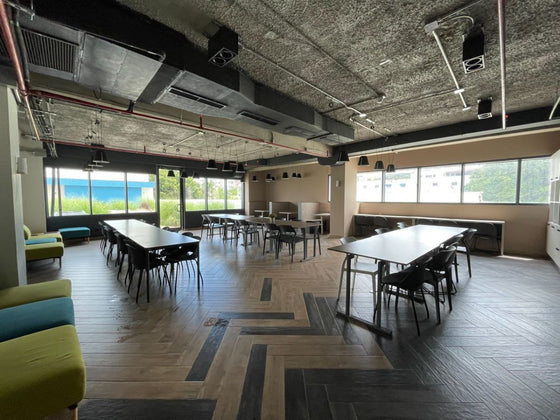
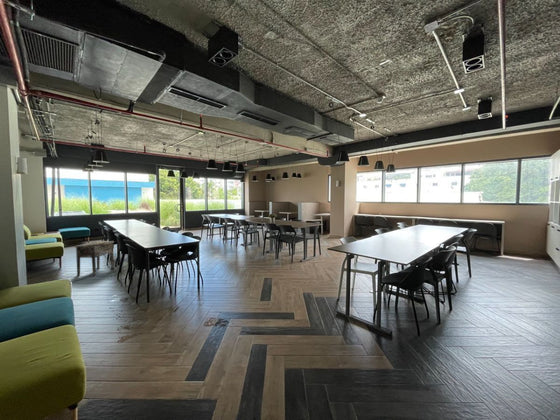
+ side table (95, 257)
